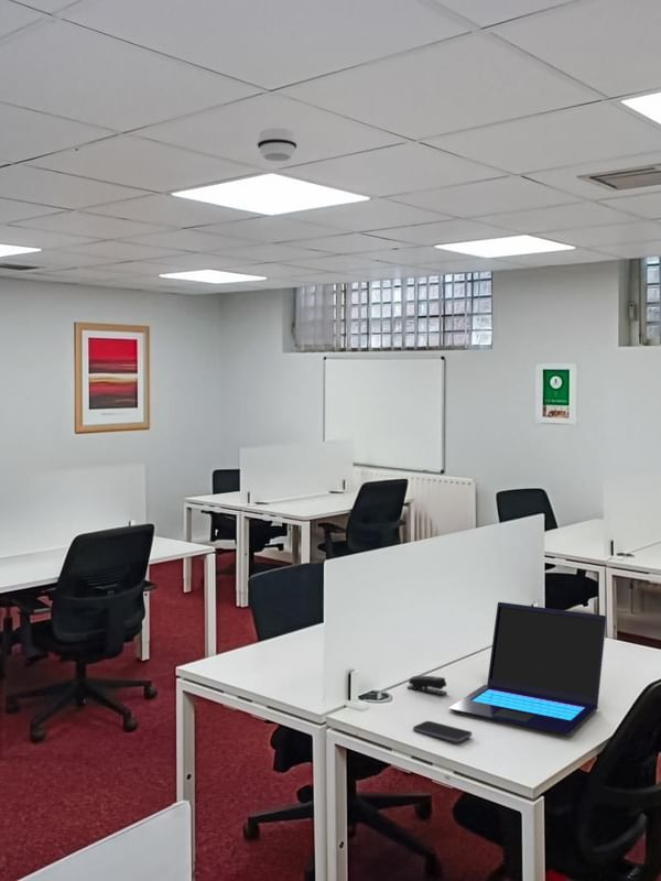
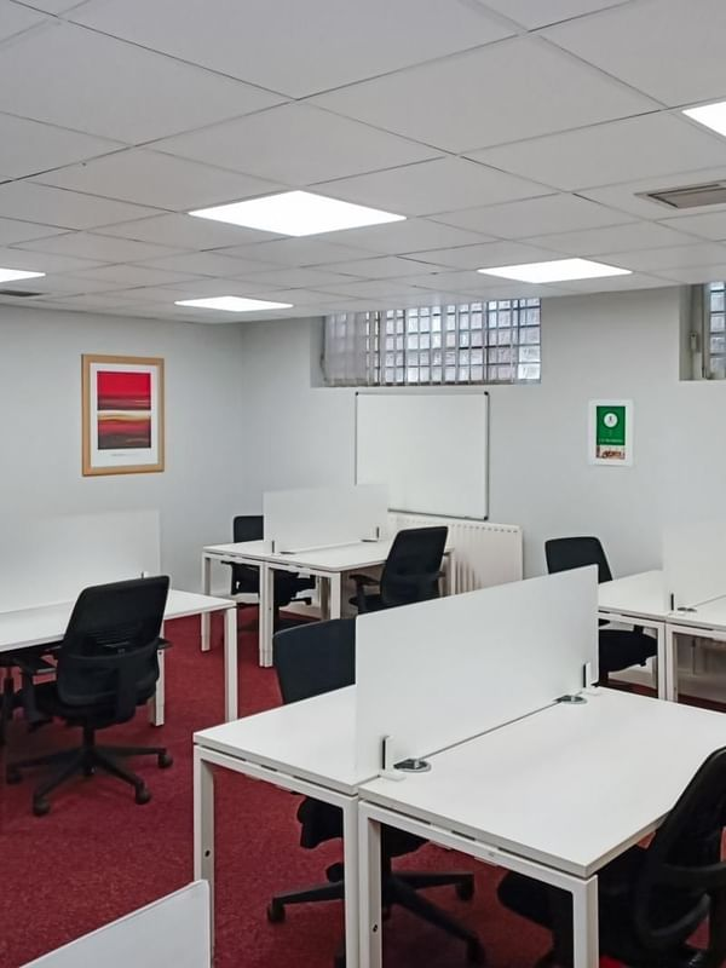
- laptop (529, 663)
- smartphone (442, 730)
- smoke detector (277, 145)
- stapler (426, 682)
